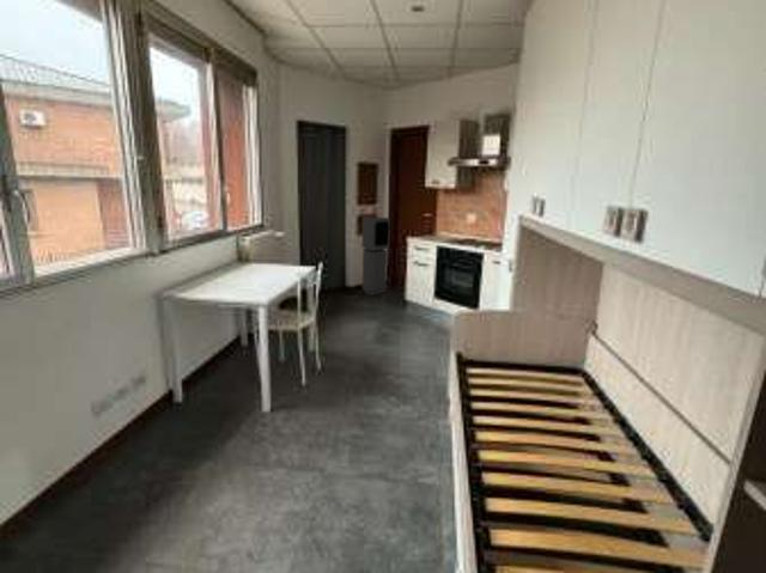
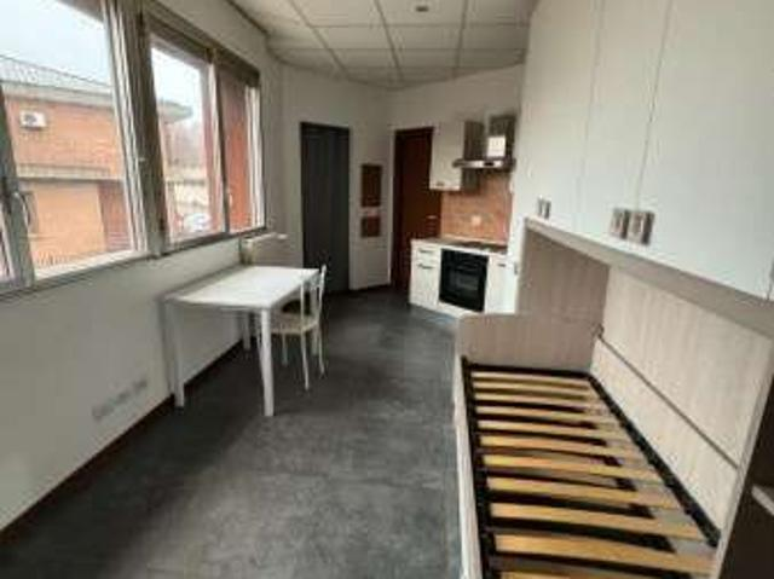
- air purifier (371, 255)
